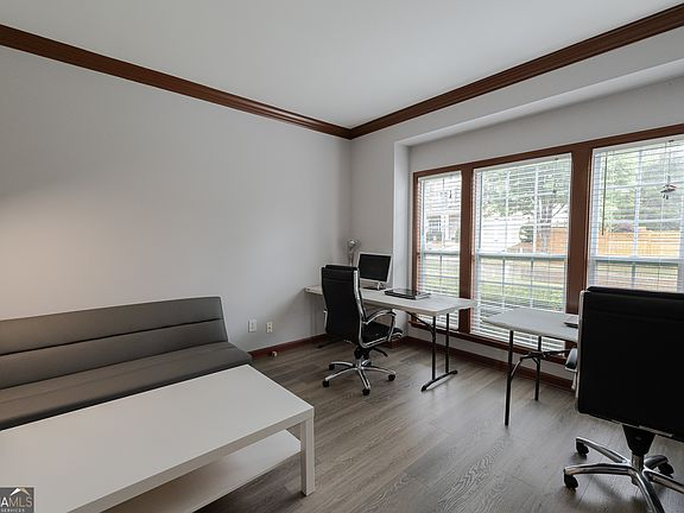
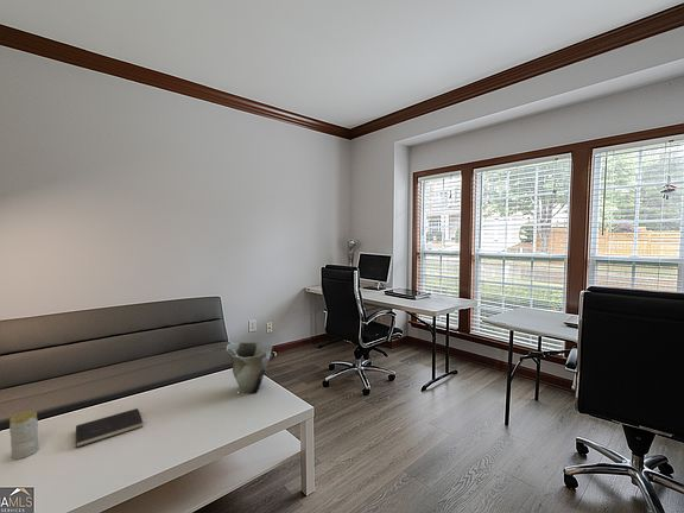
+ hardcover book (109, 425)
+ candle (24, 433)
+ vase (251, 367)
